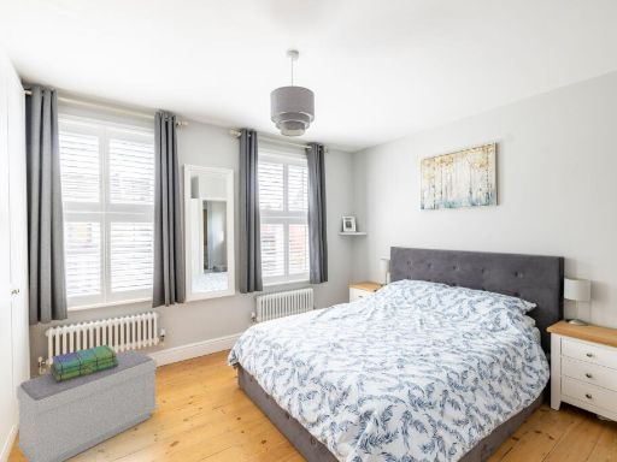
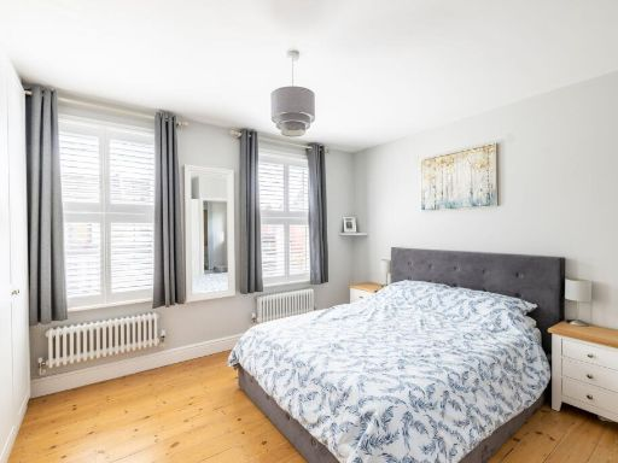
- bench (93, 399)
- stack of books (84, 361)
